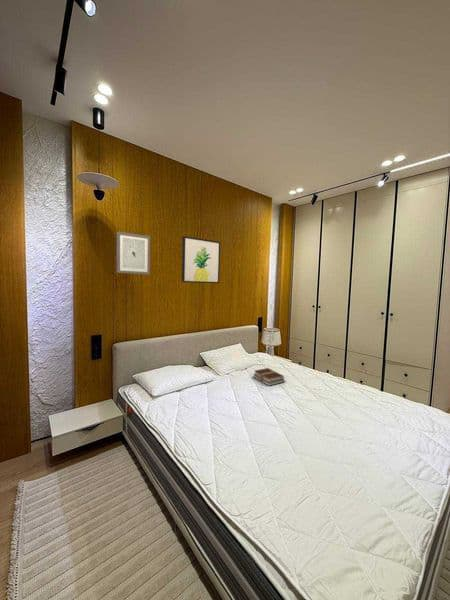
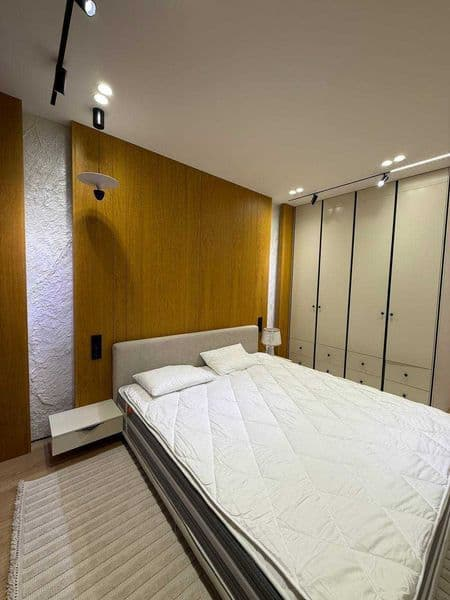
- wall art (133, 253)
- wall art (201, 261)
- book (268, 376)
